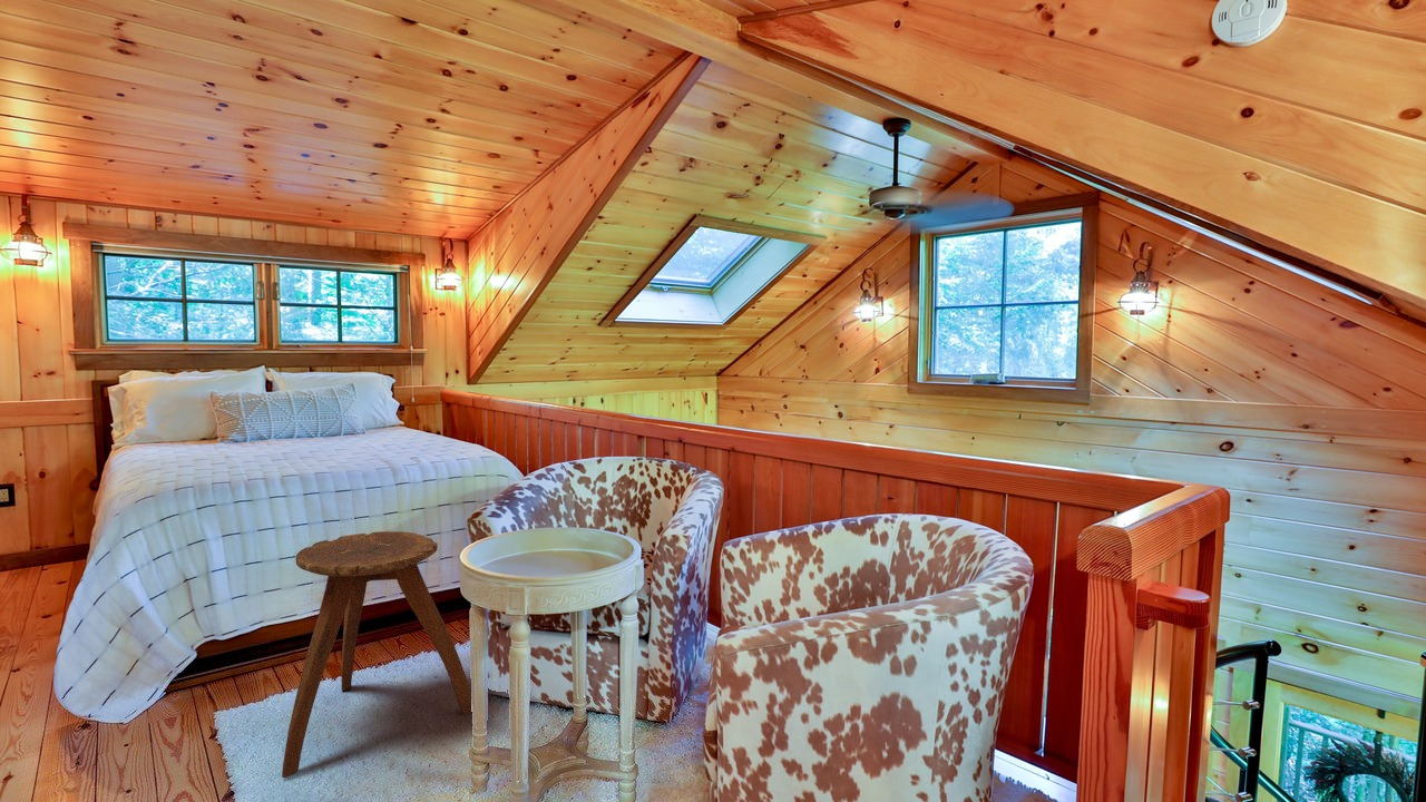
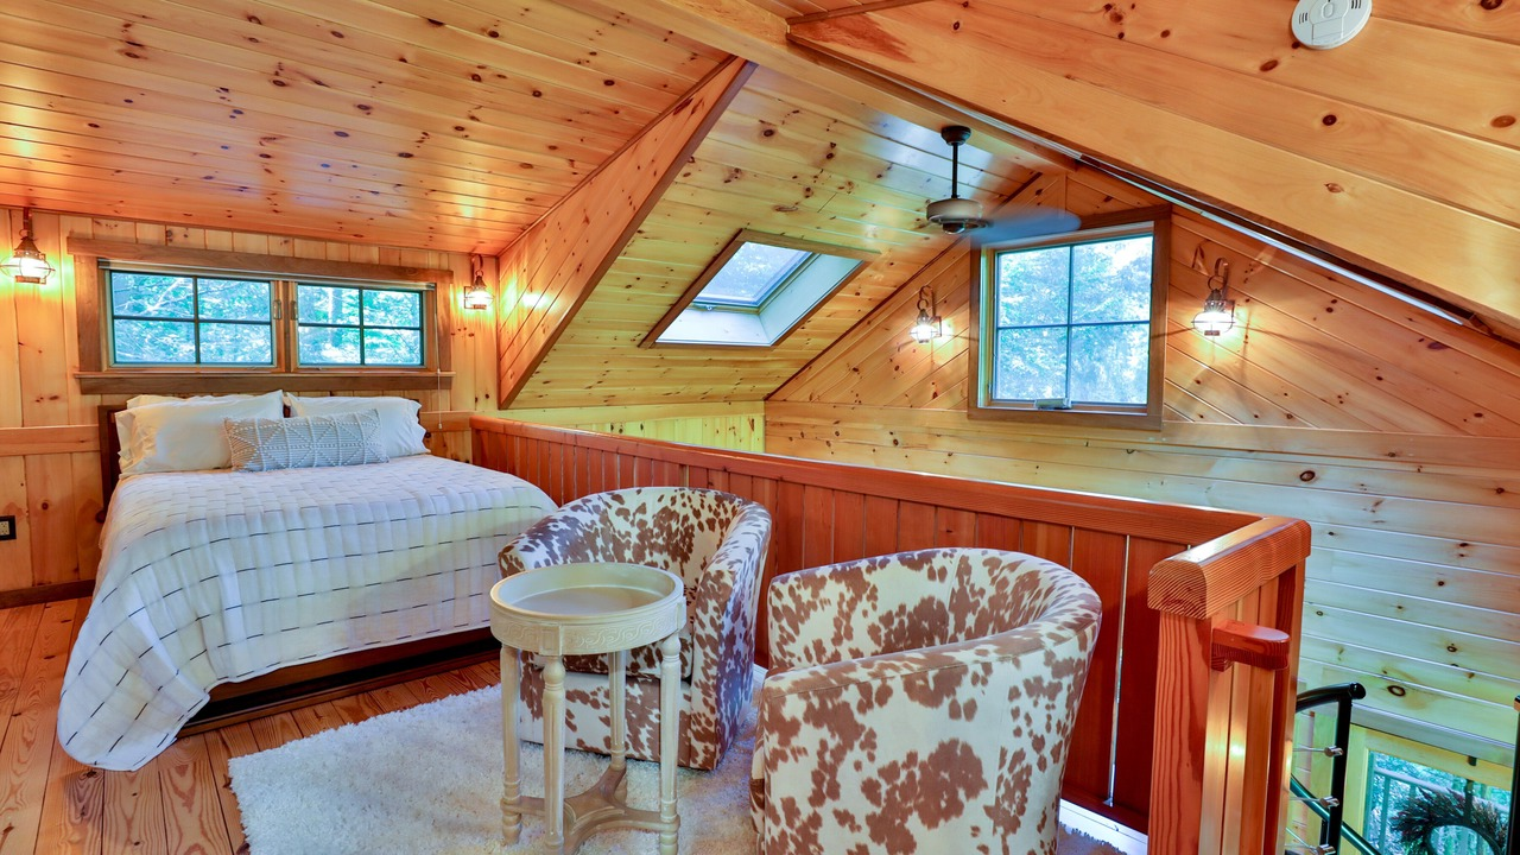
- stool (349, 639)
